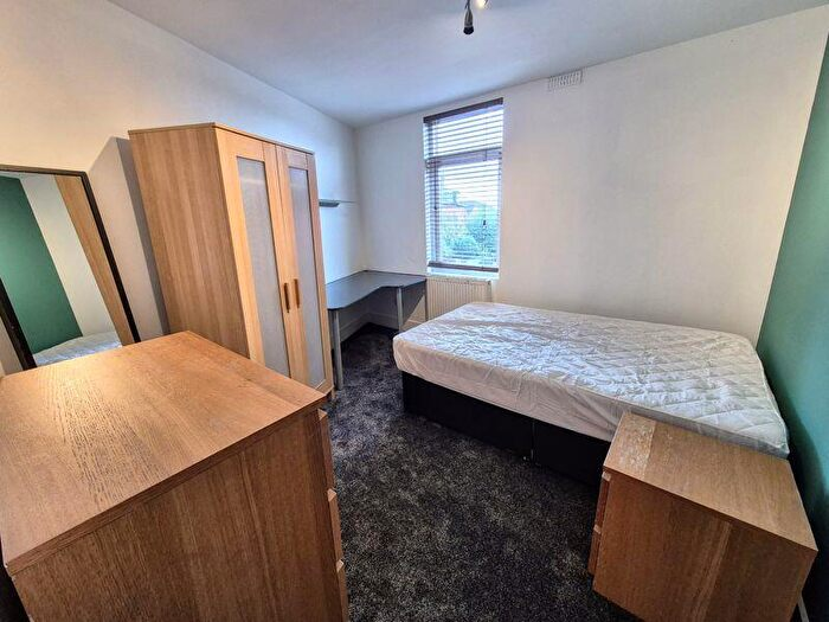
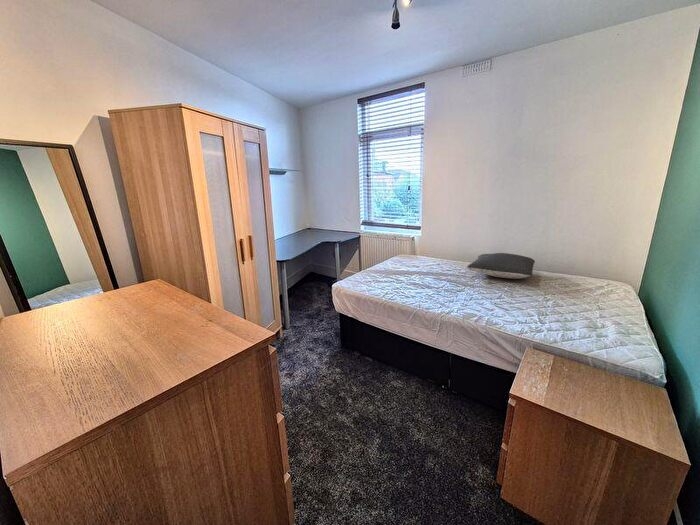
+ pillow (501, 264)
